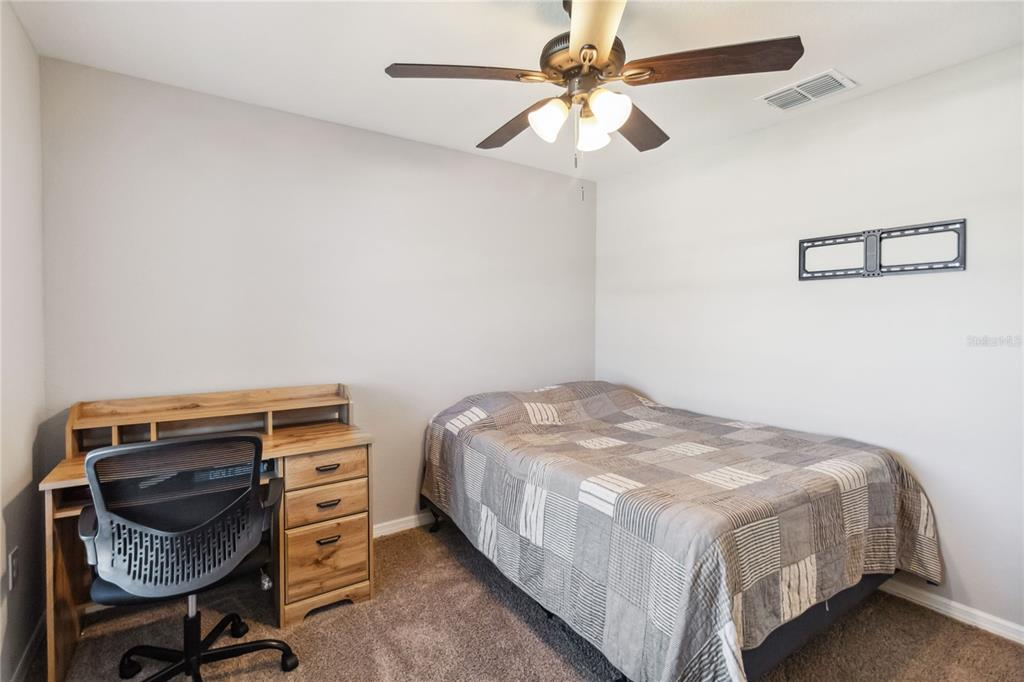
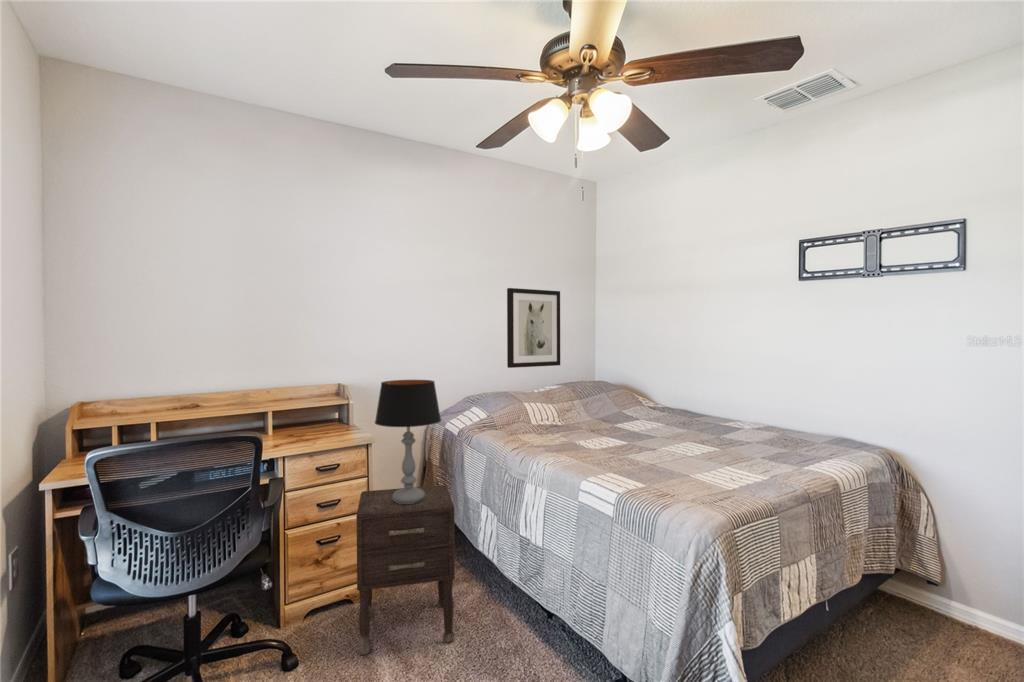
+ nightstand (406, 563)
+ wall art (534, 328)
+ table lamp (408, 440)
